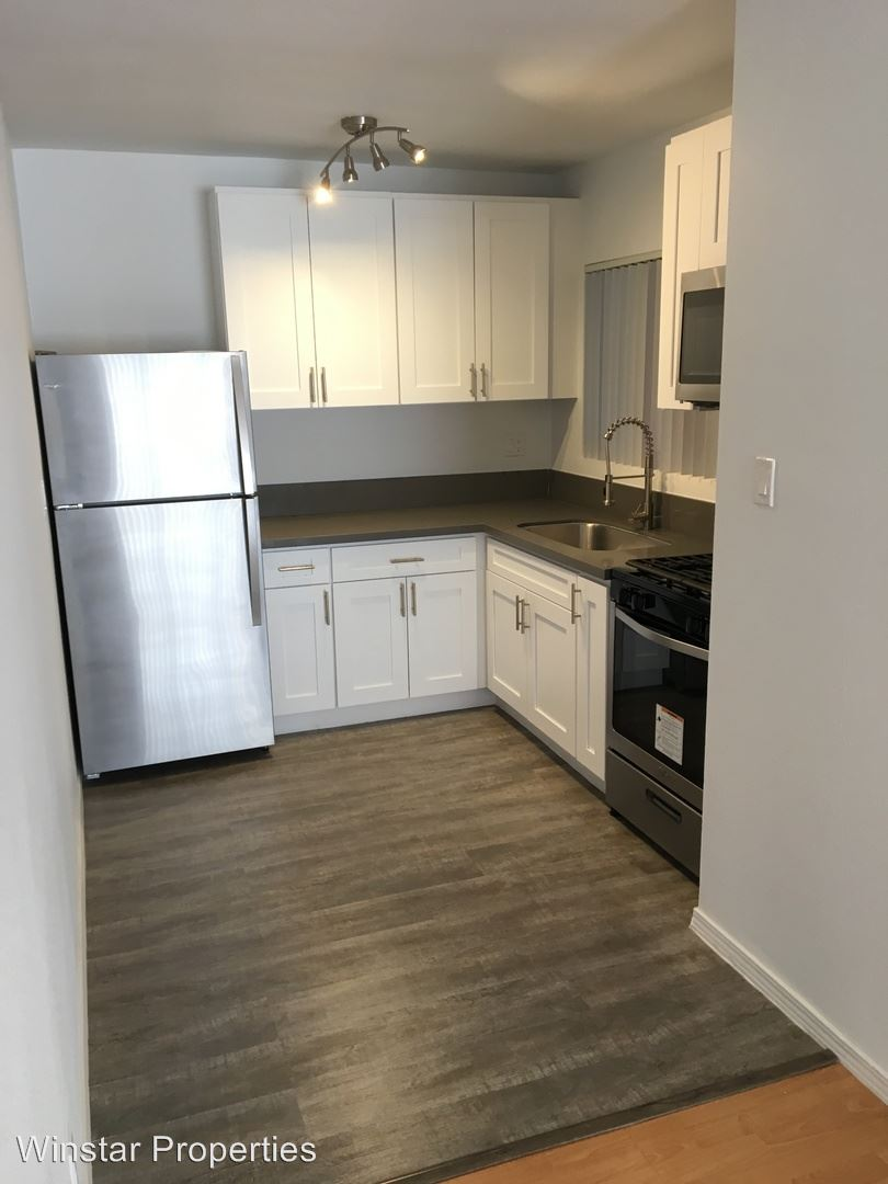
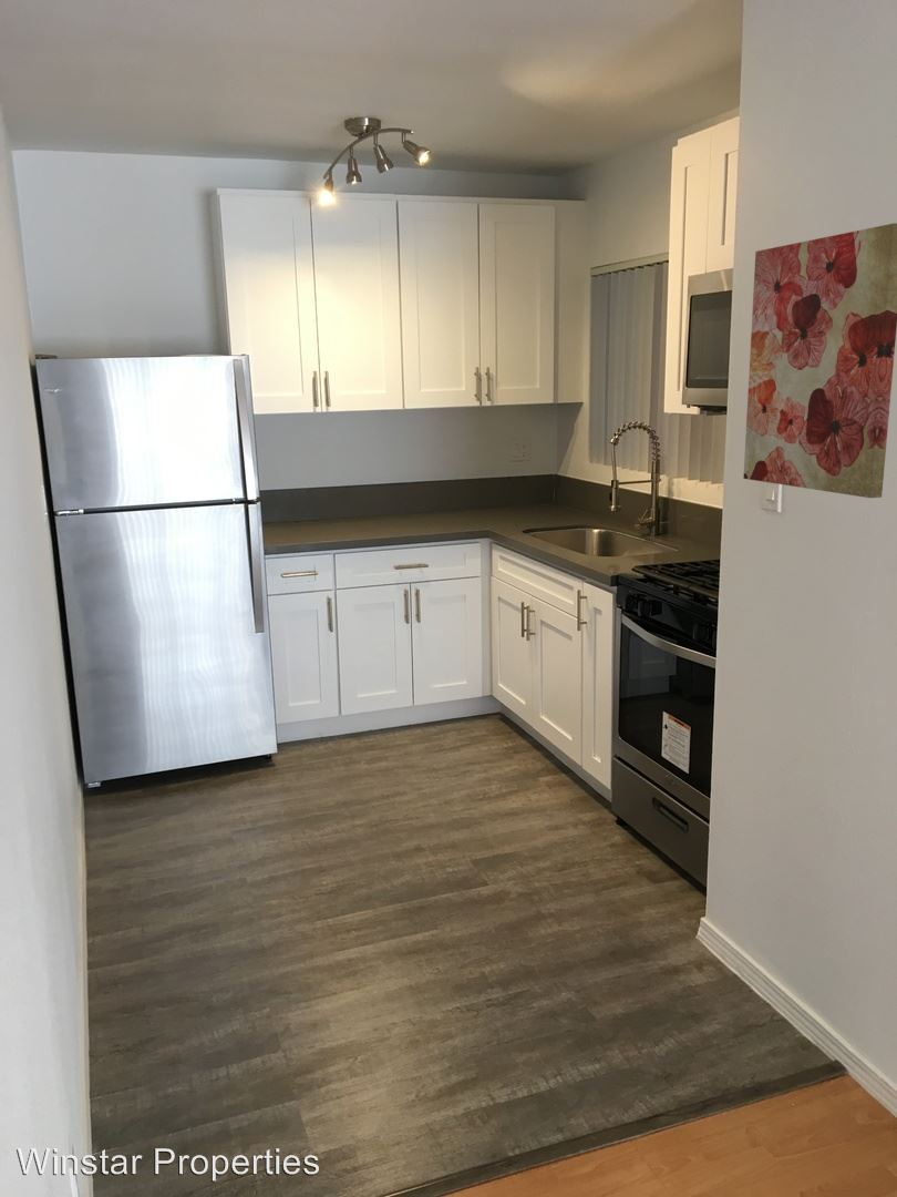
+ wall art (814, 366)
